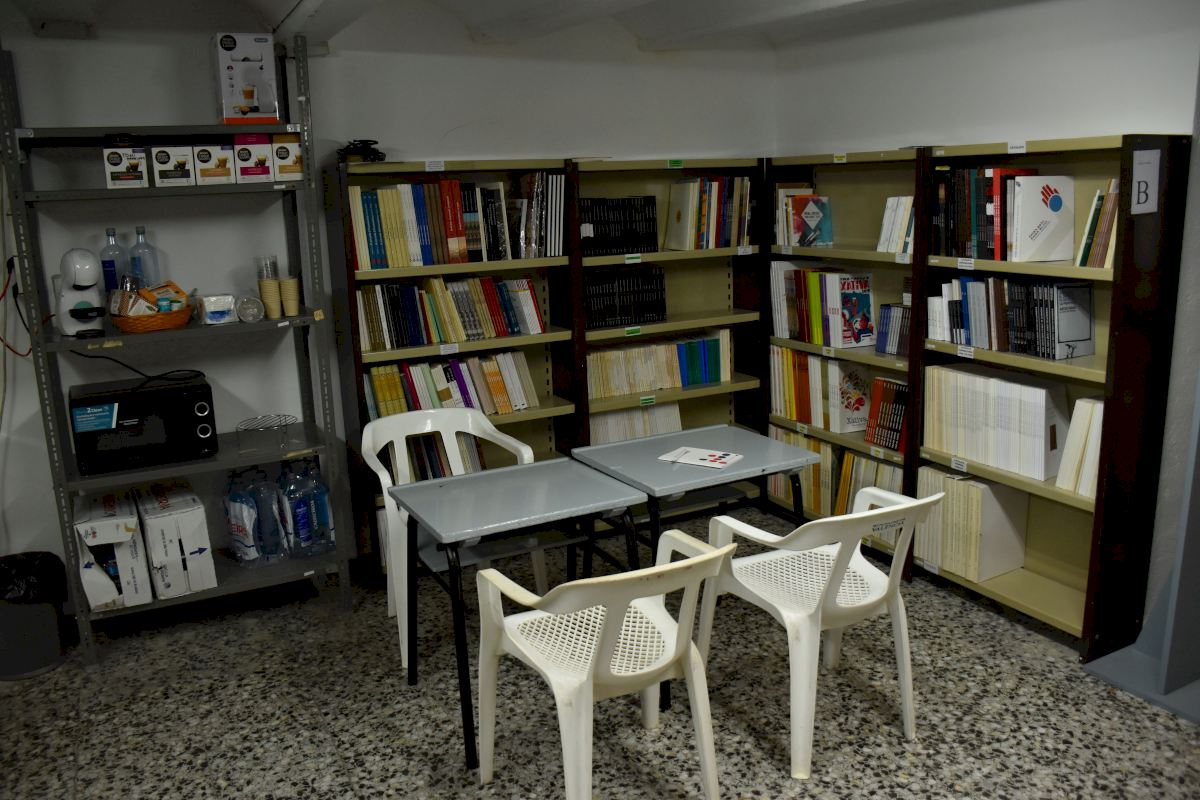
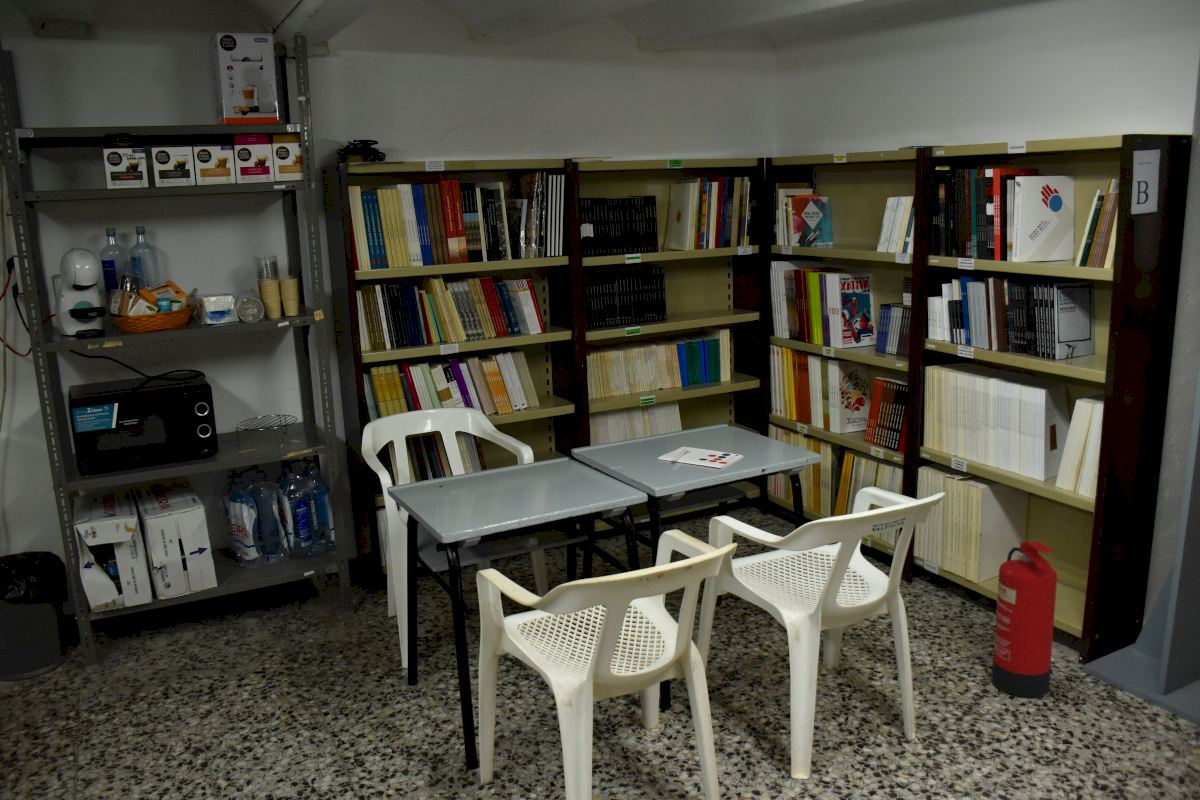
+ fire extinguisher (1023, 610)
